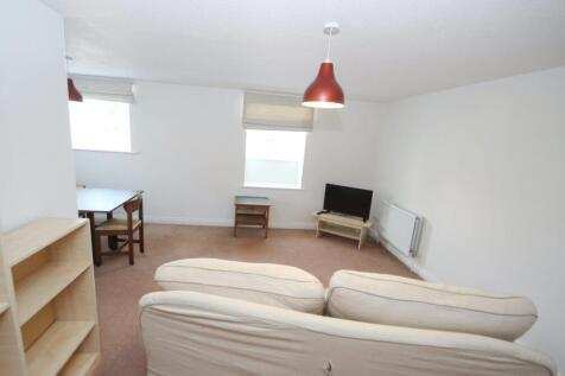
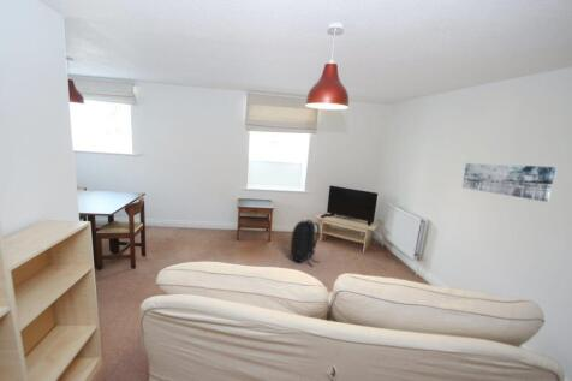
+ wall art (500, 179)
+ backpack (305, 239)
